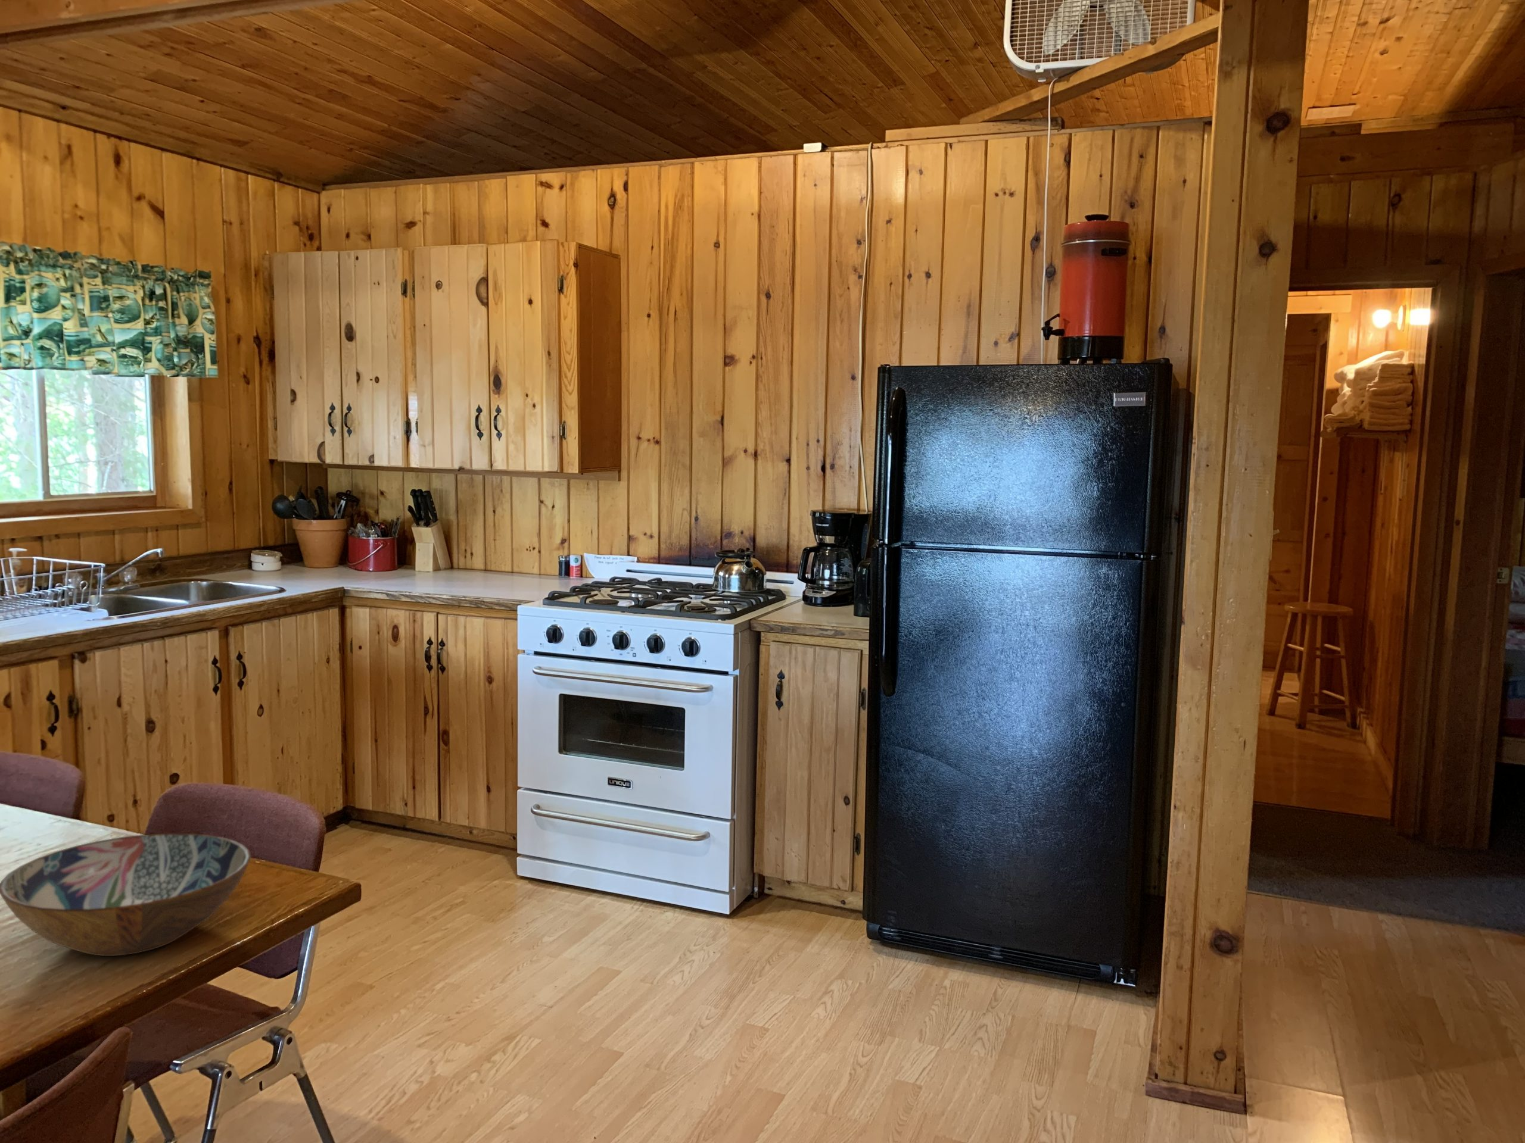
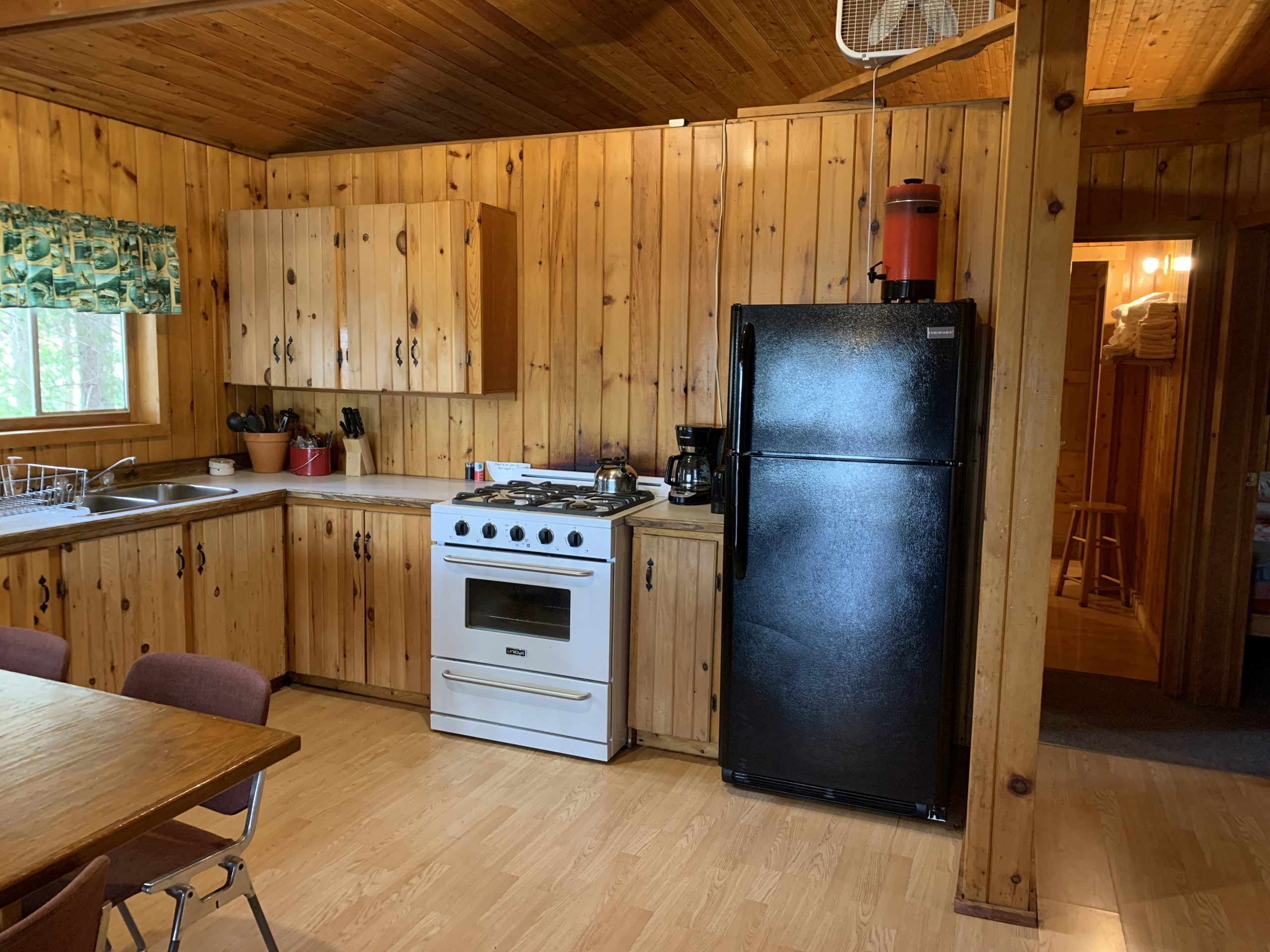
- wooden bowl (131, 902)
